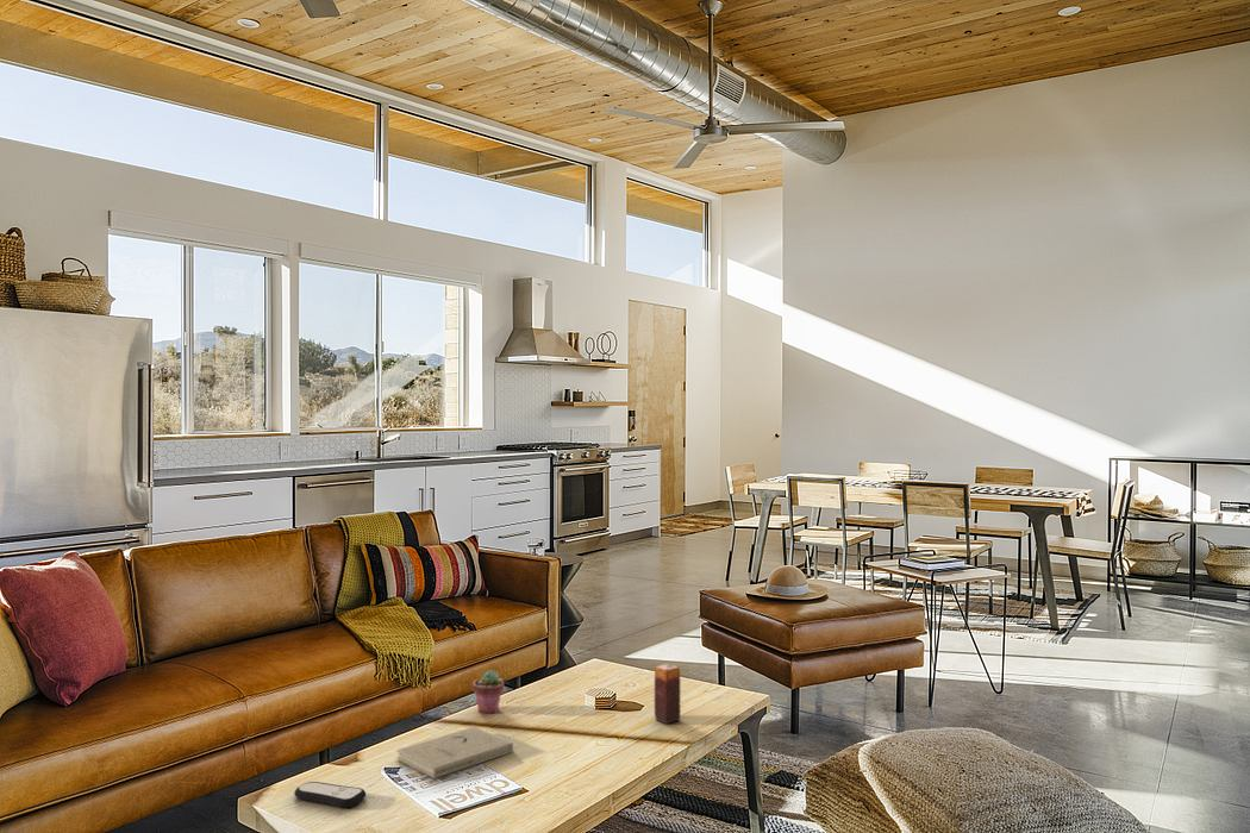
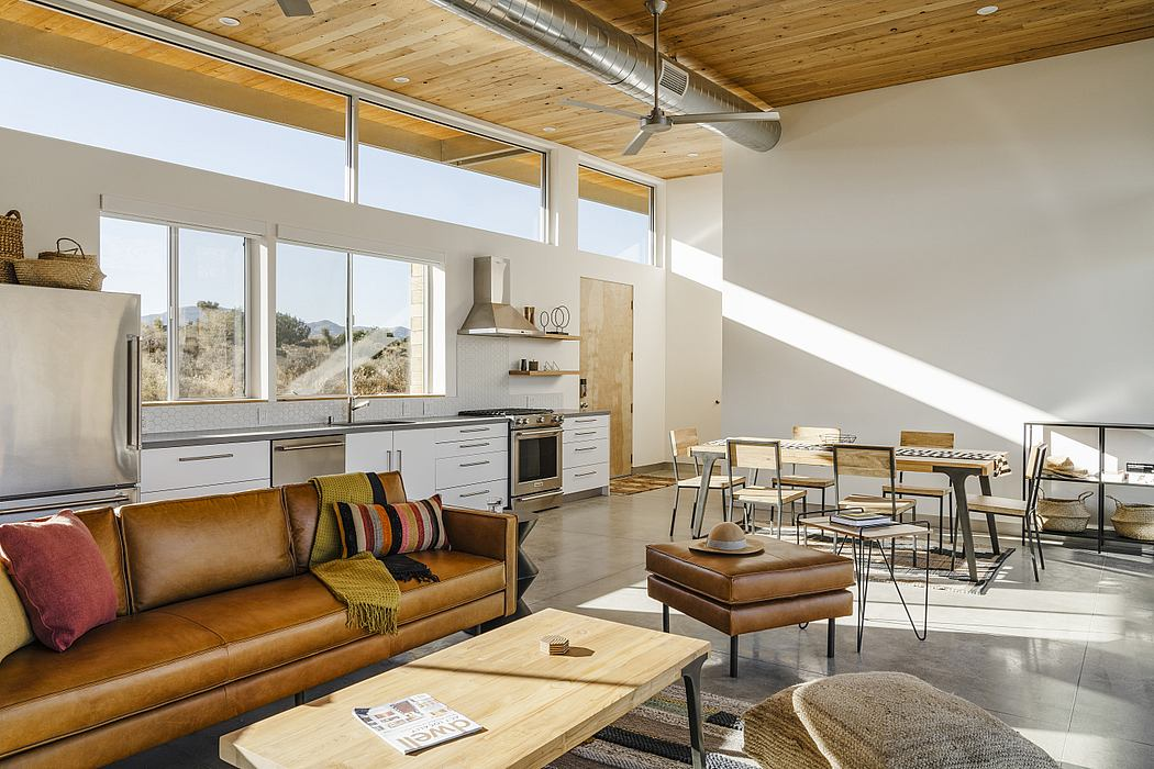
- candle (667, 693)
- book (455, 750)
- remote control (329, 793)
- potted succulent (488, 690)
